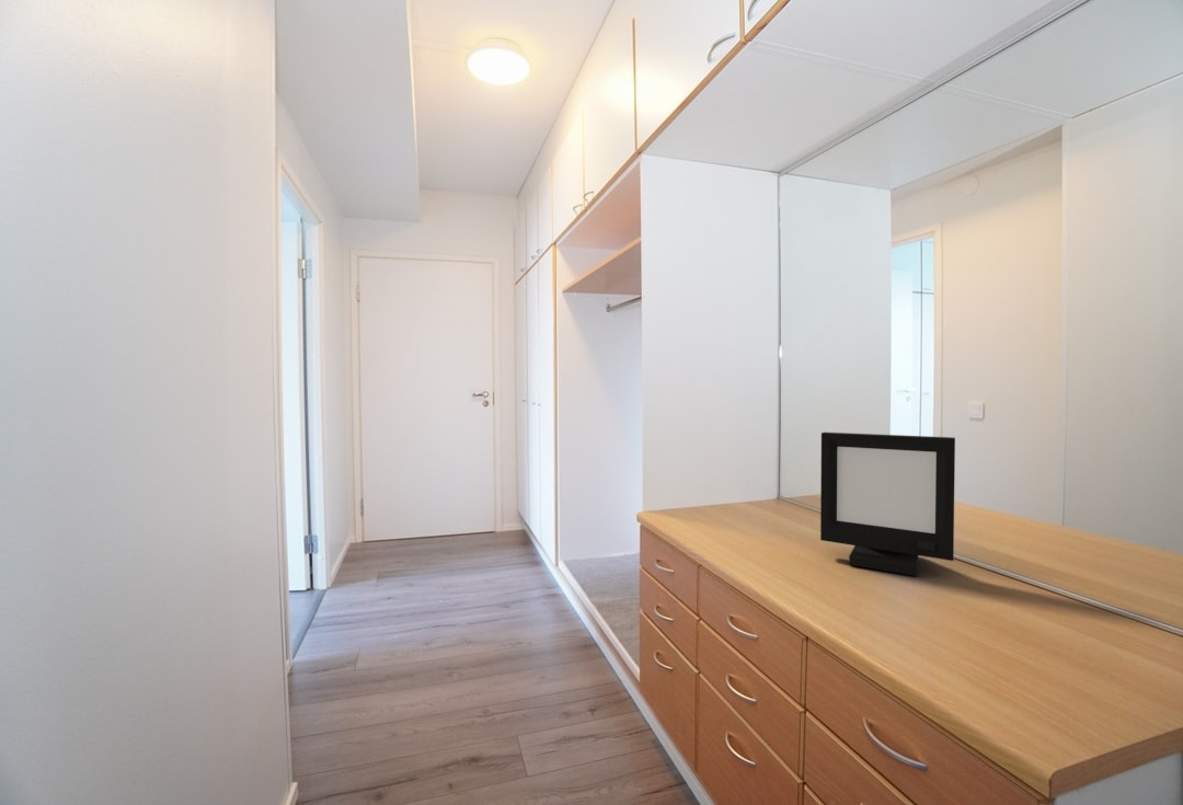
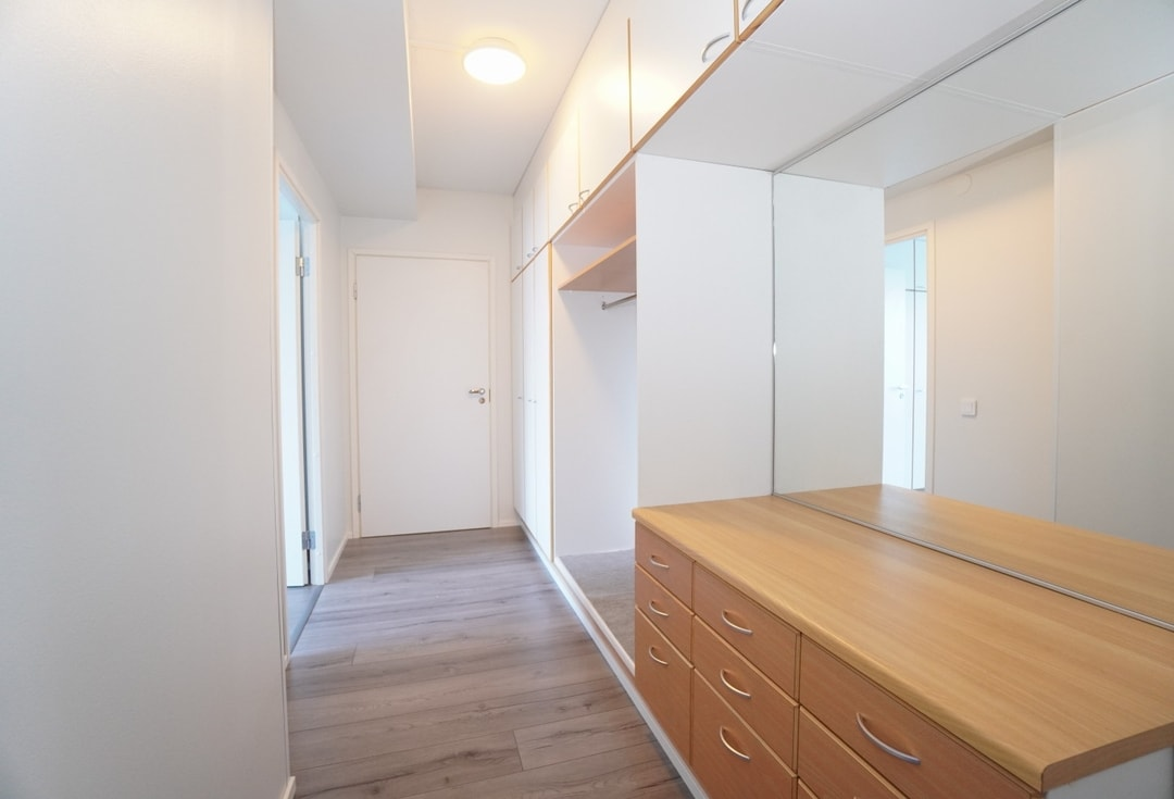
- picture frame (885, 497)
